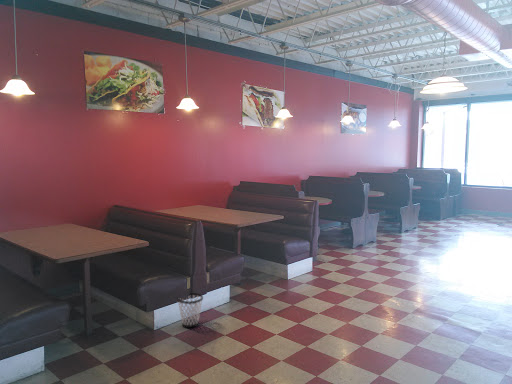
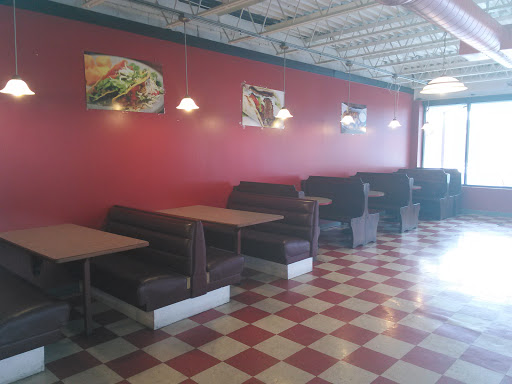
- wastebasket (190, 310)
